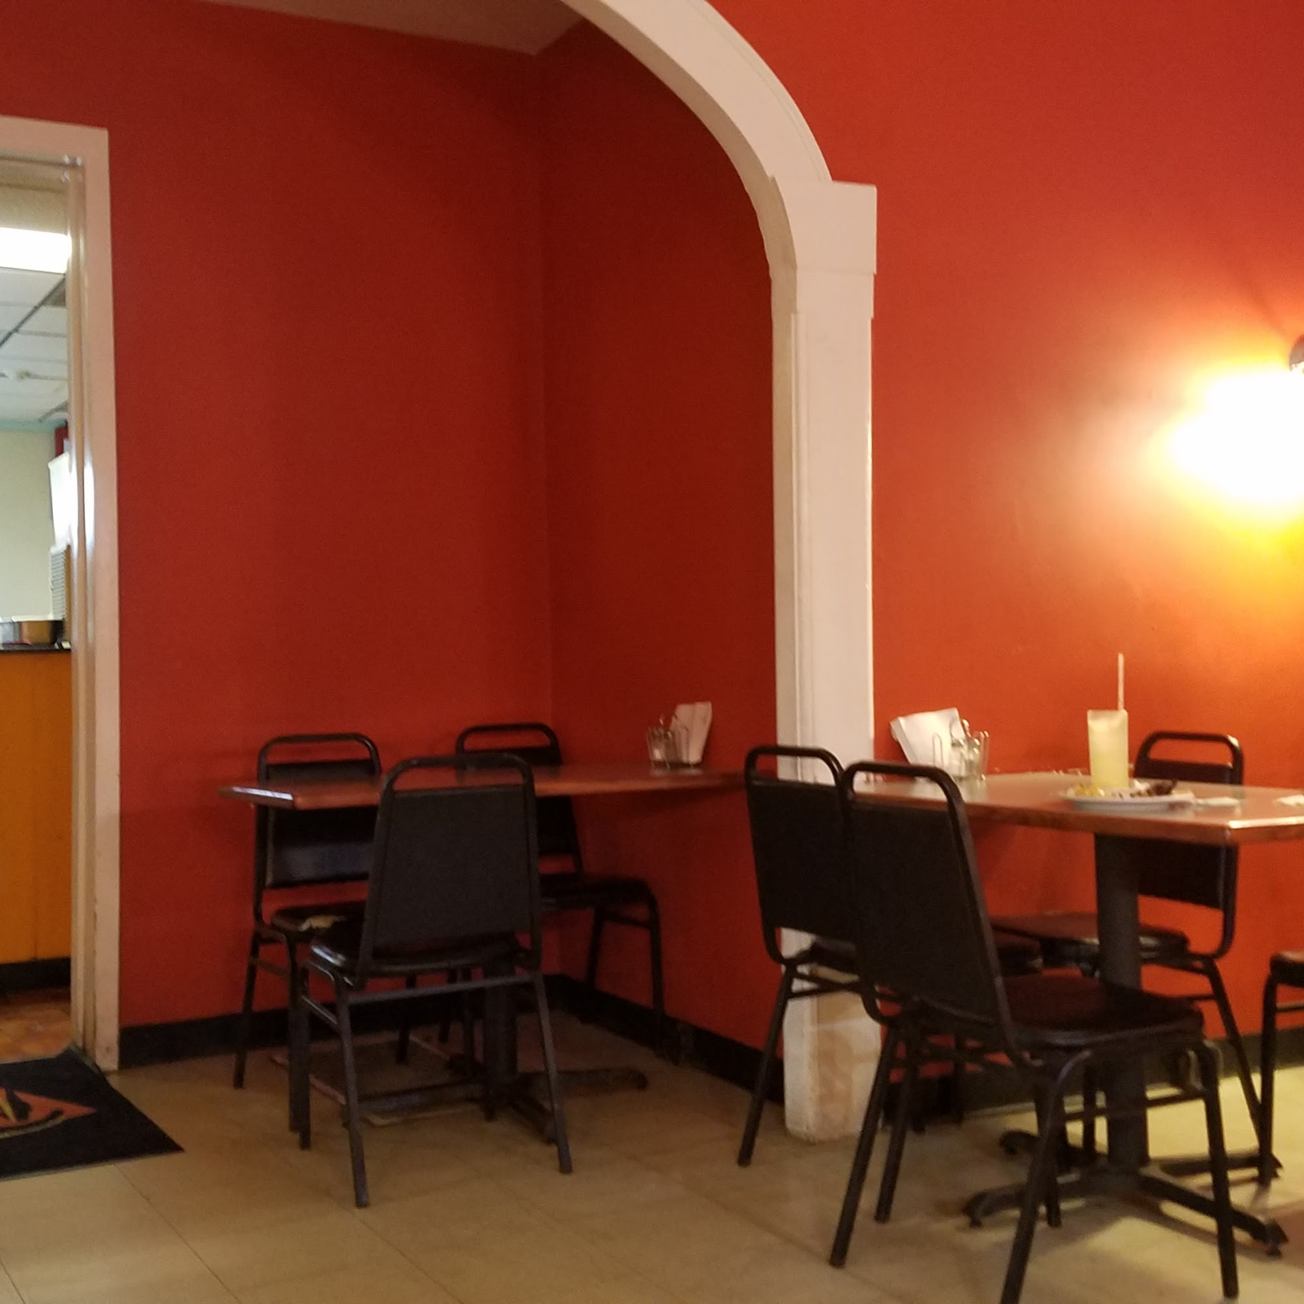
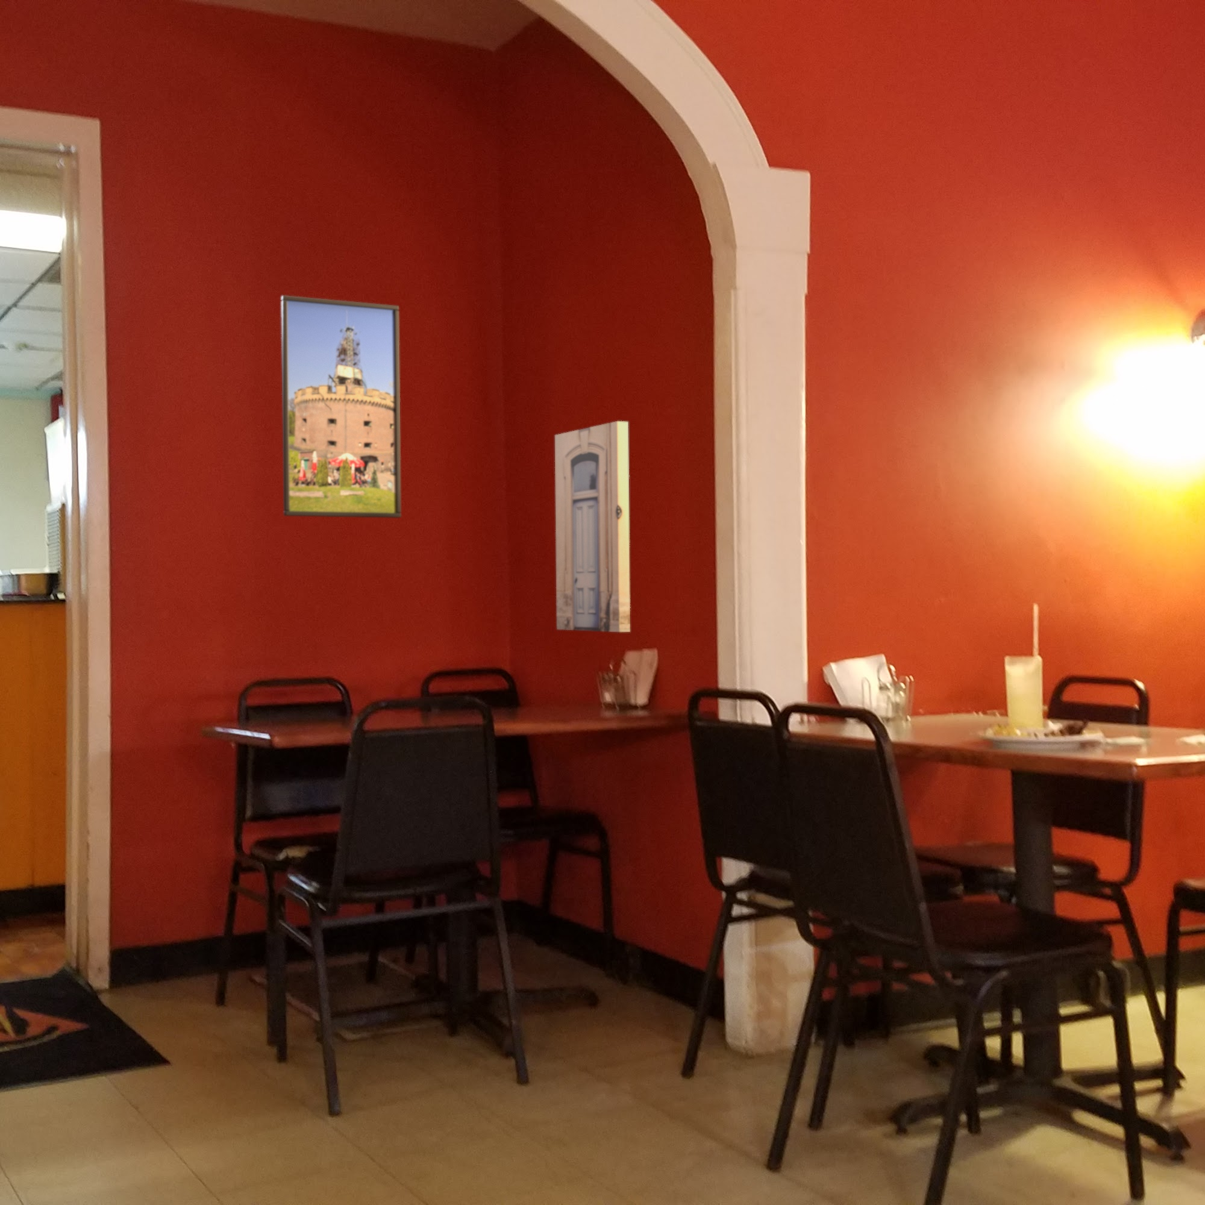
+ wall art (591, 530)
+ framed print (342, 408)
